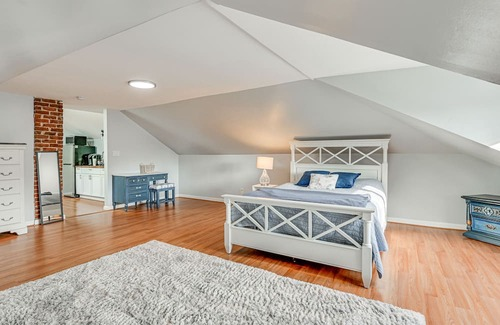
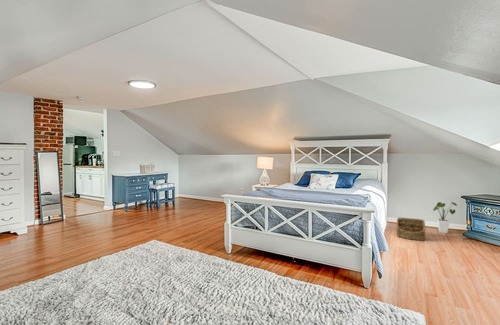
+ basket (410, 228)
+ house plant (445, 216)
